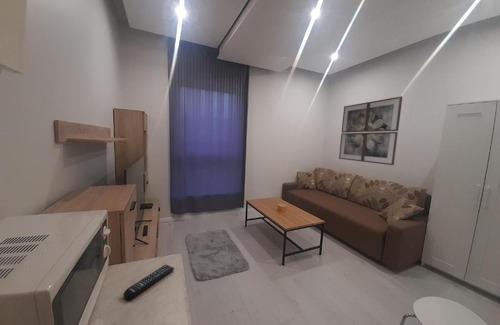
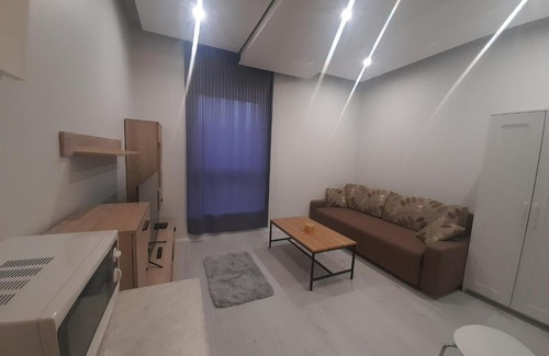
- wall art (366, 131)
- remote control (151, 279)
